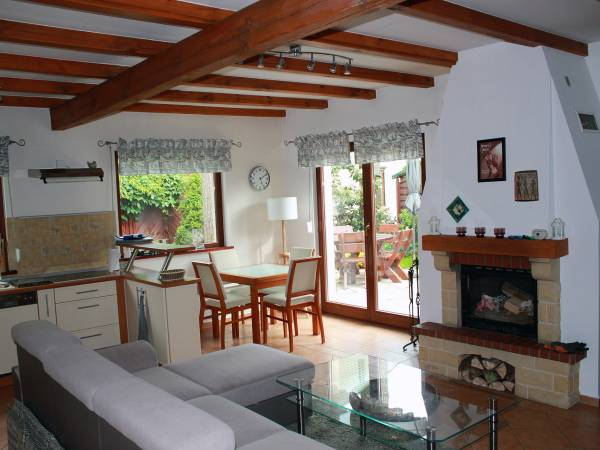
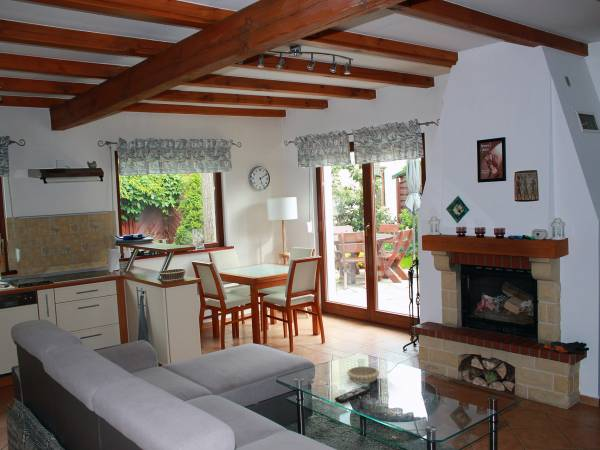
+ decorative bowl (363, 374)
+ remote control (353, 394)
